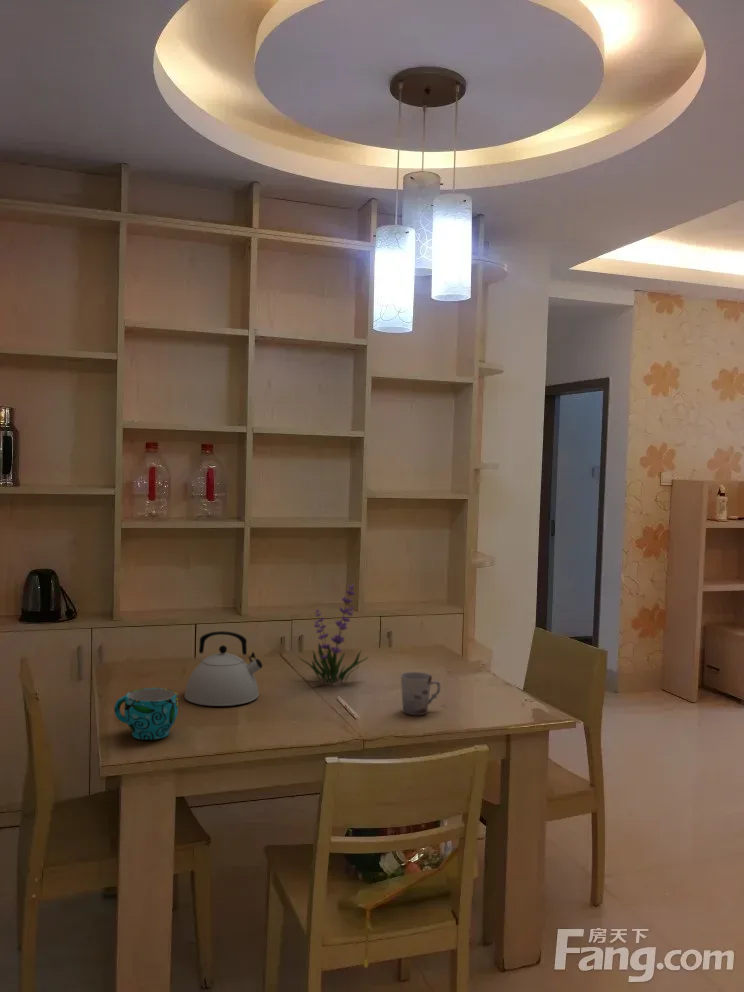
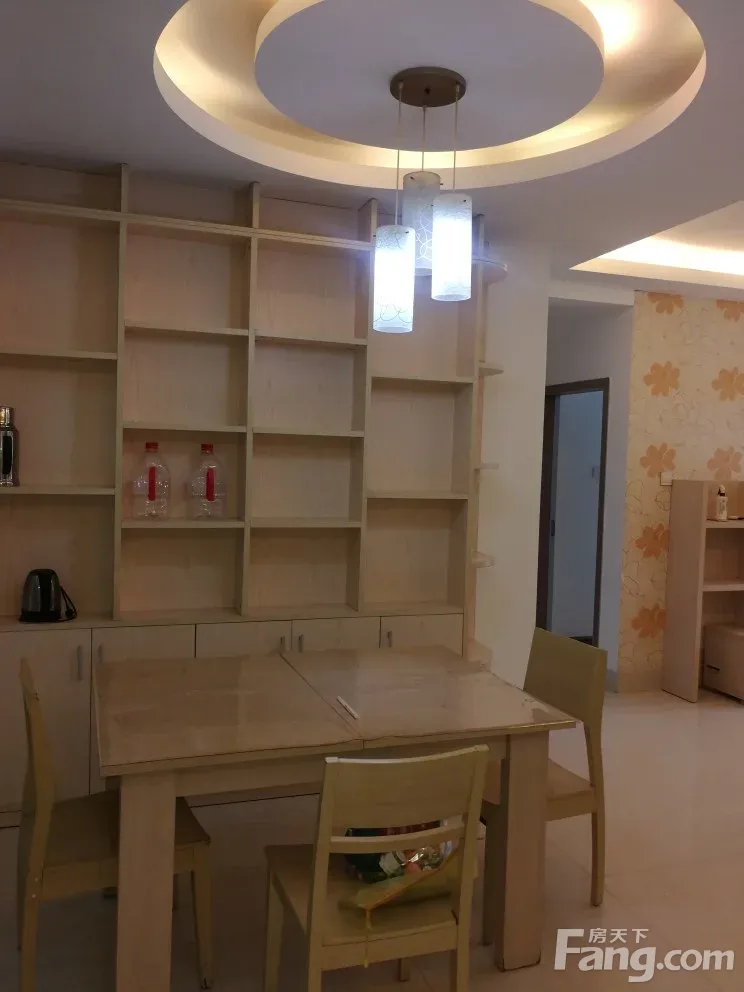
- cup (147, 714)
- plant (334, 635)
- cup (421, 693)
- kettle (224, 663)
